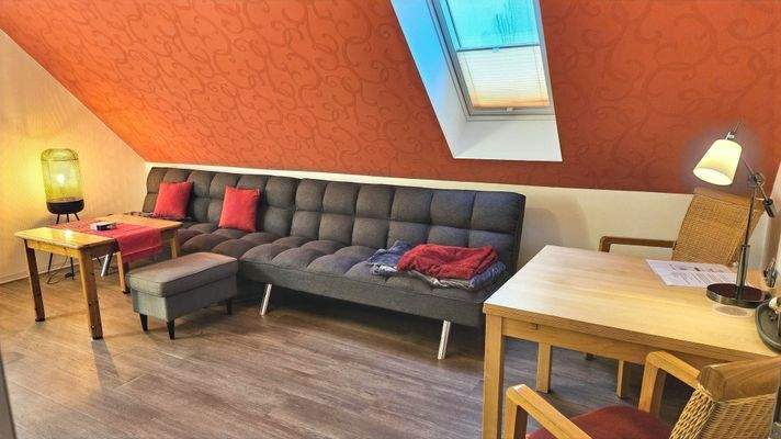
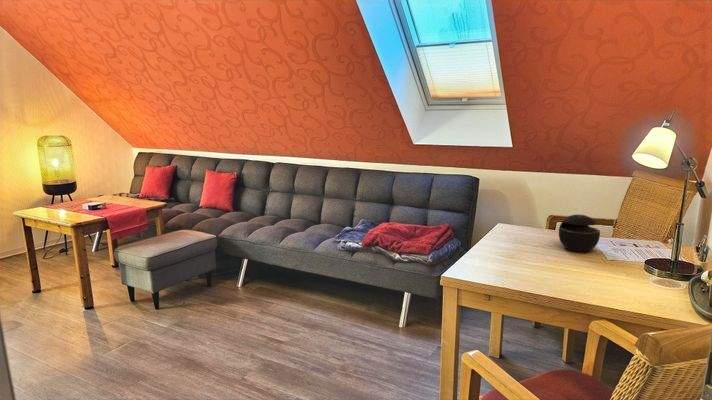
+ speaker (579, 232)
